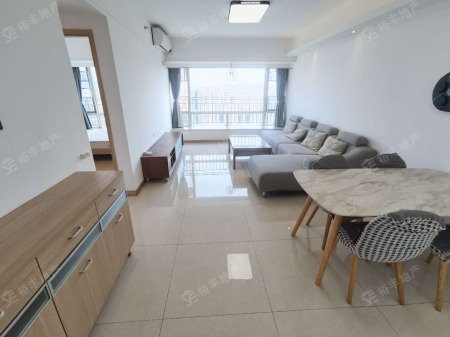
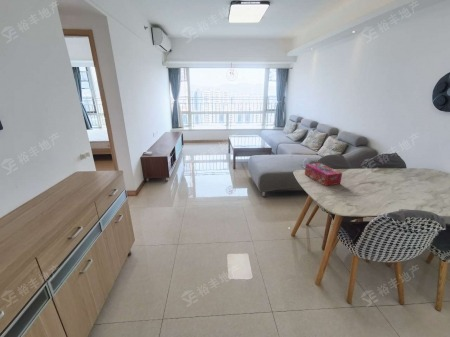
+ tissue box (322, 173)
